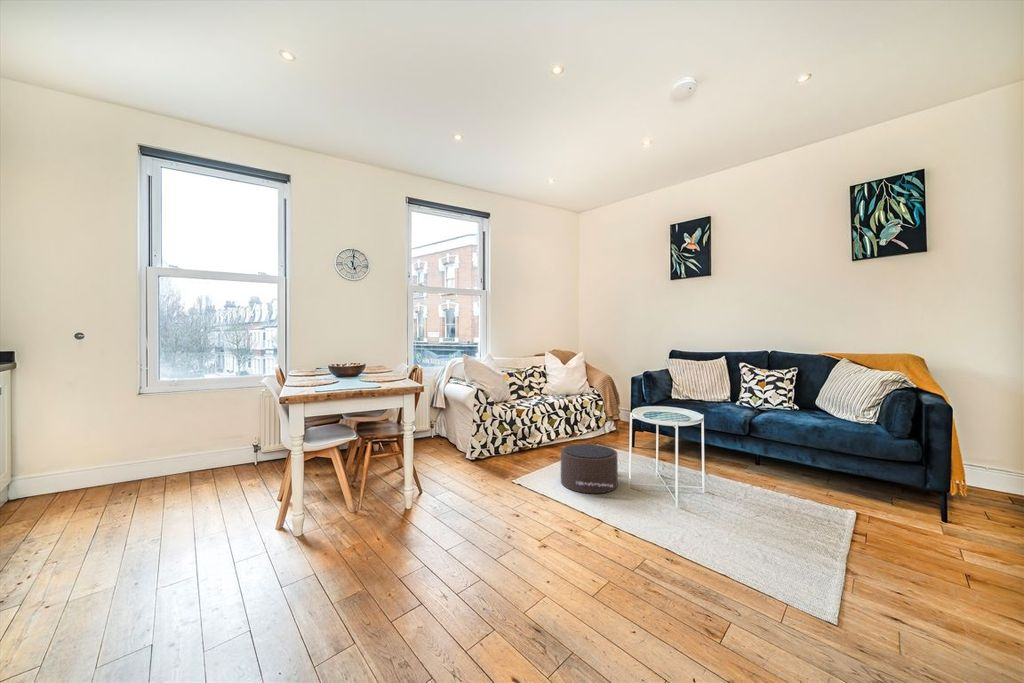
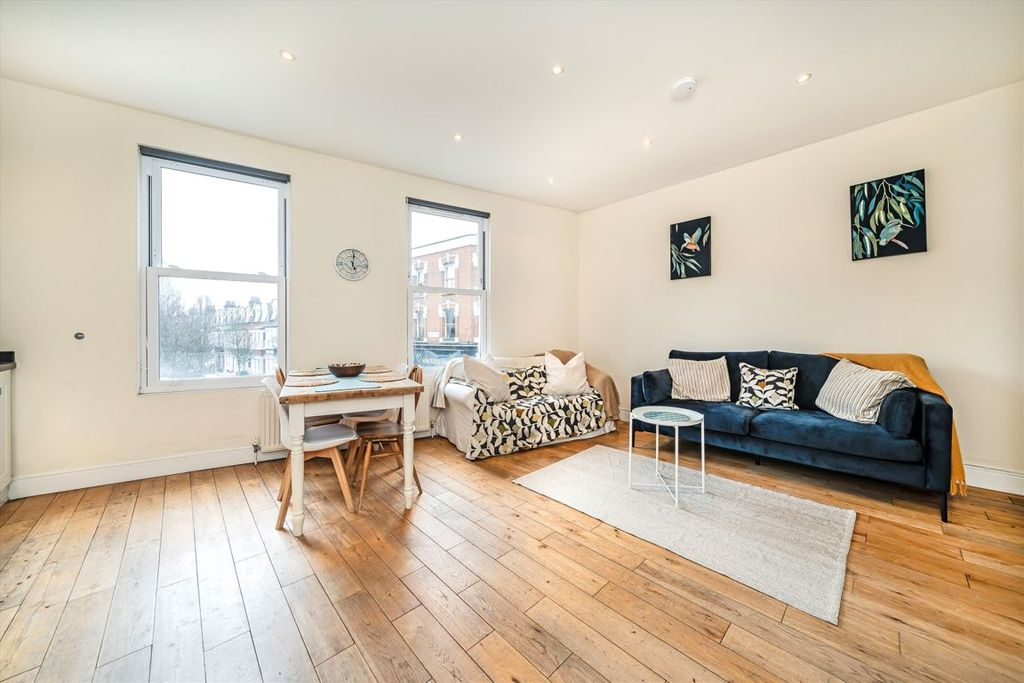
- pouf (593, 466)
